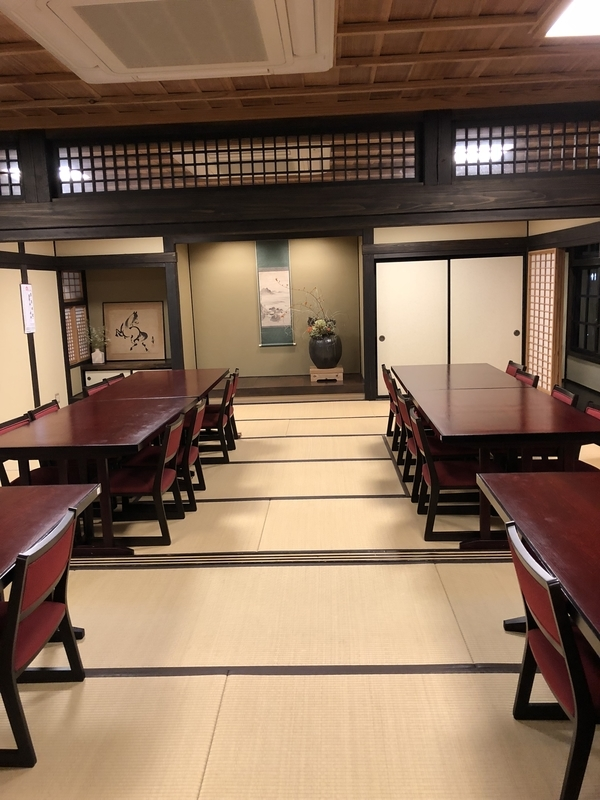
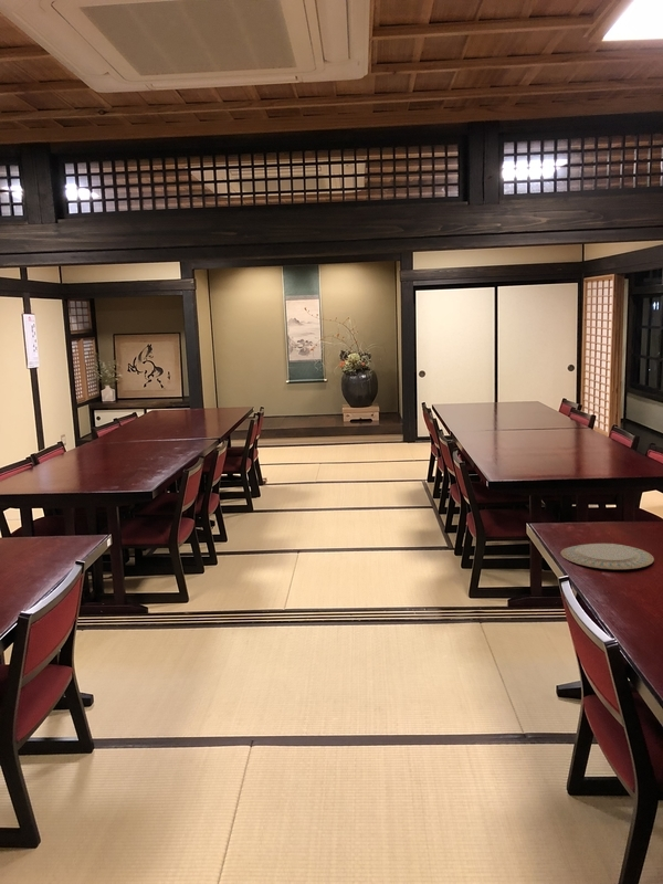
+ chinaware (606, 552)
